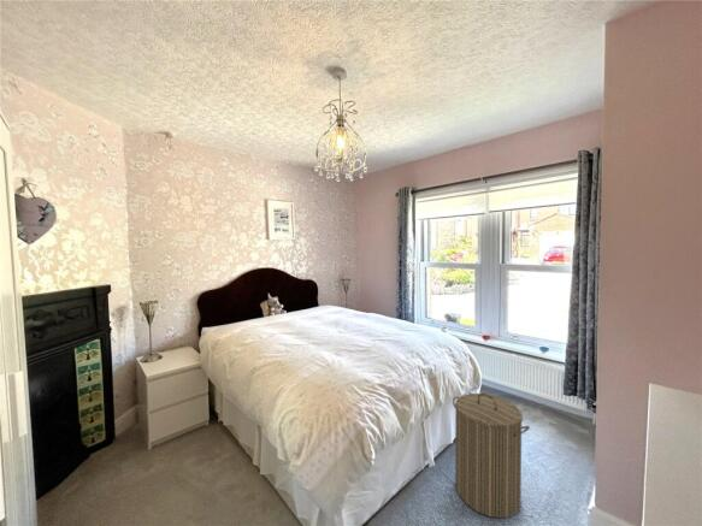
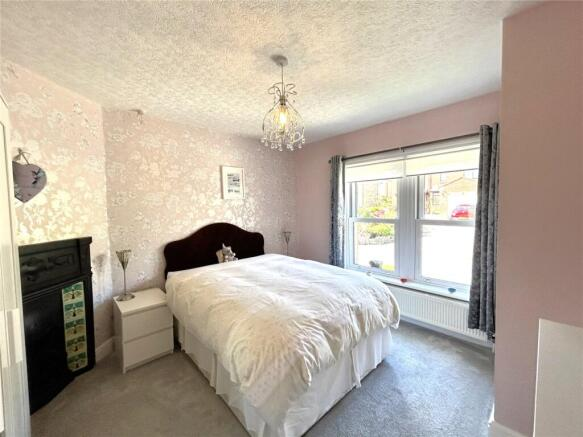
- laundry hamper (486, 443)
